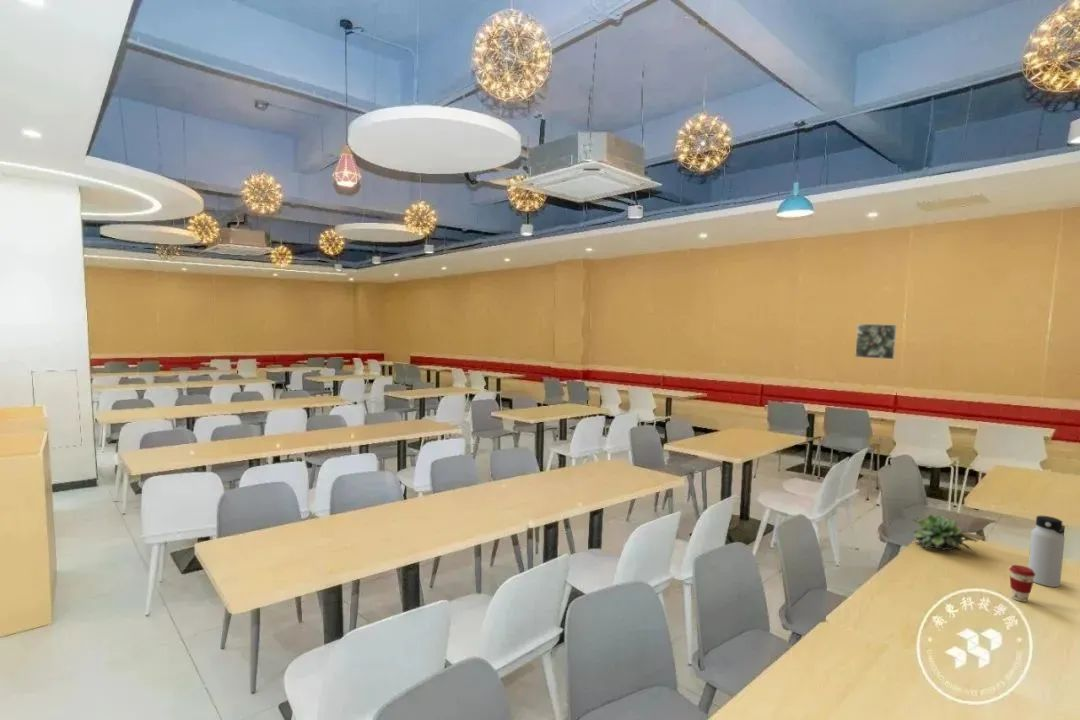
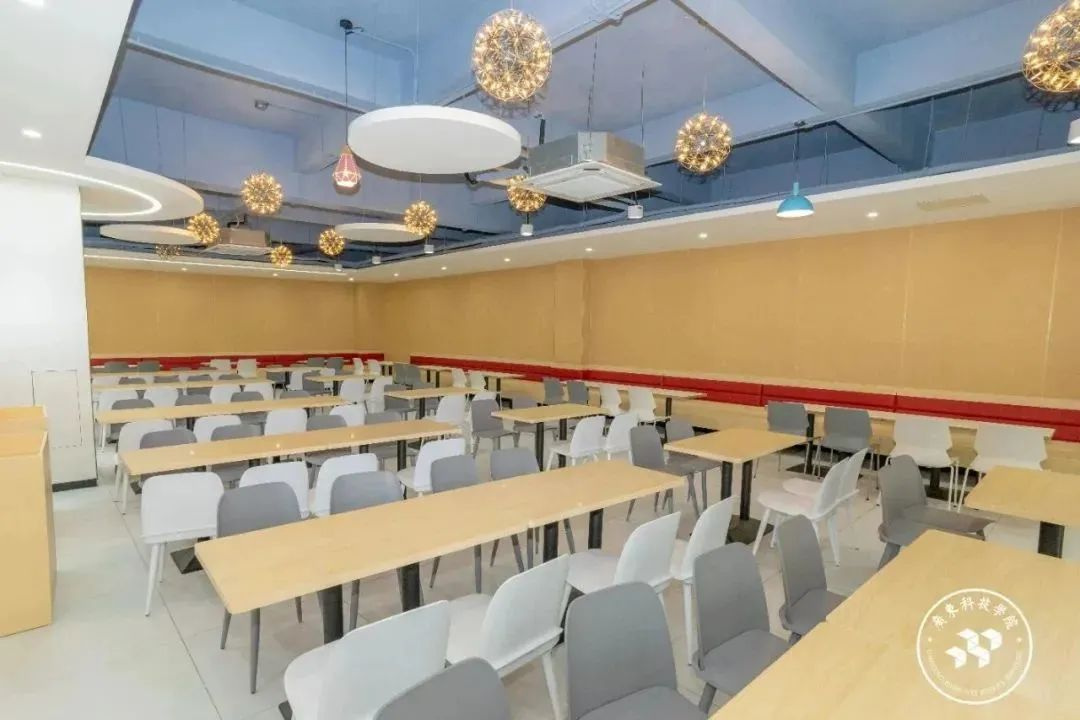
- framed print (875, 341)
- coffee cup (1020, 583)
- water bottle (1046, 550)
- succulent plant (941, 530)
